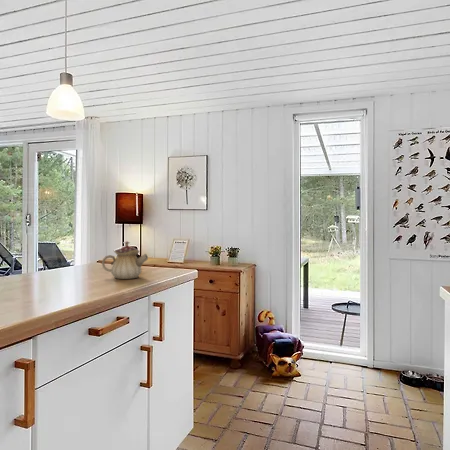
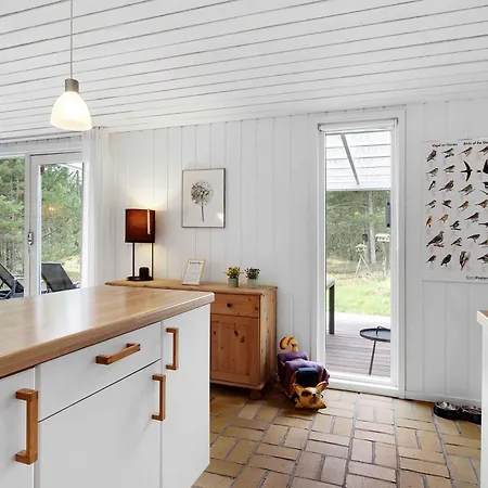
- teapot (124, 259)
